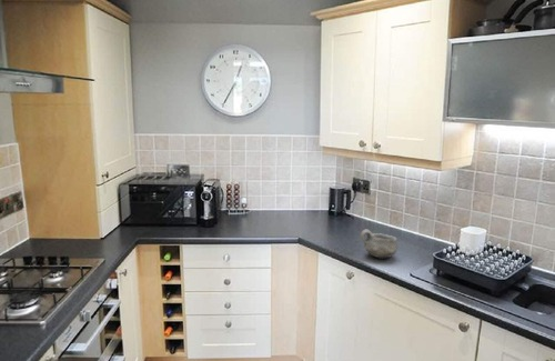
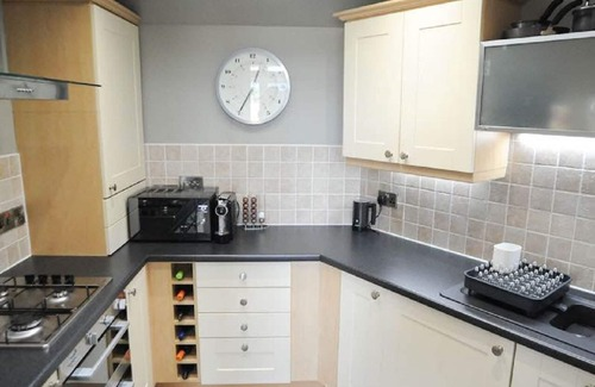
- bowl (379, 243)
